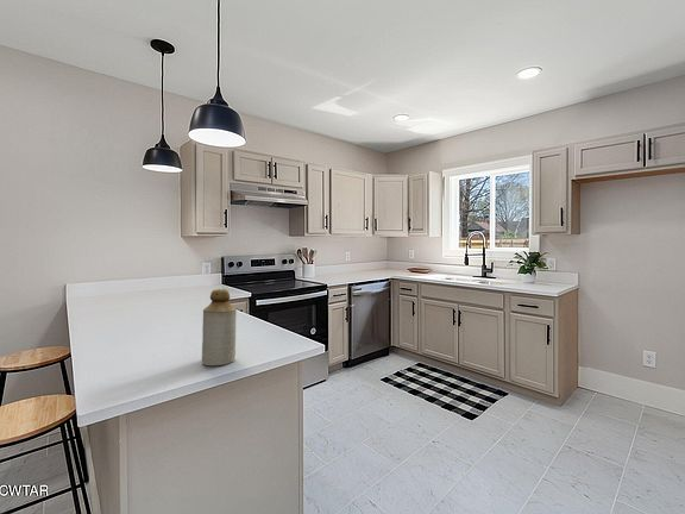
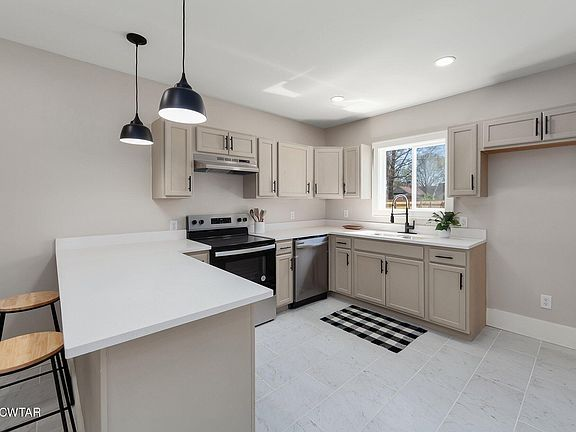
- bottle (219, 325)
